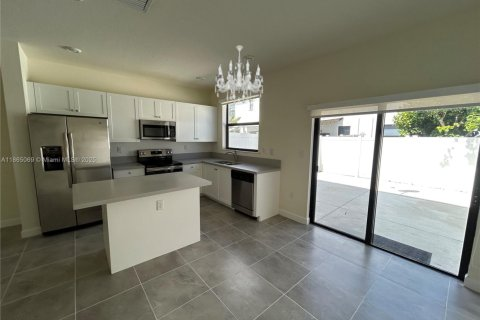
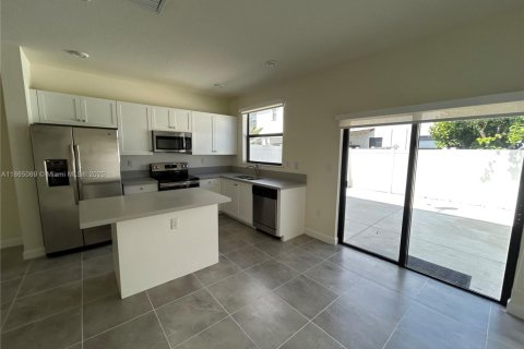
- chandelier (239, 75)
